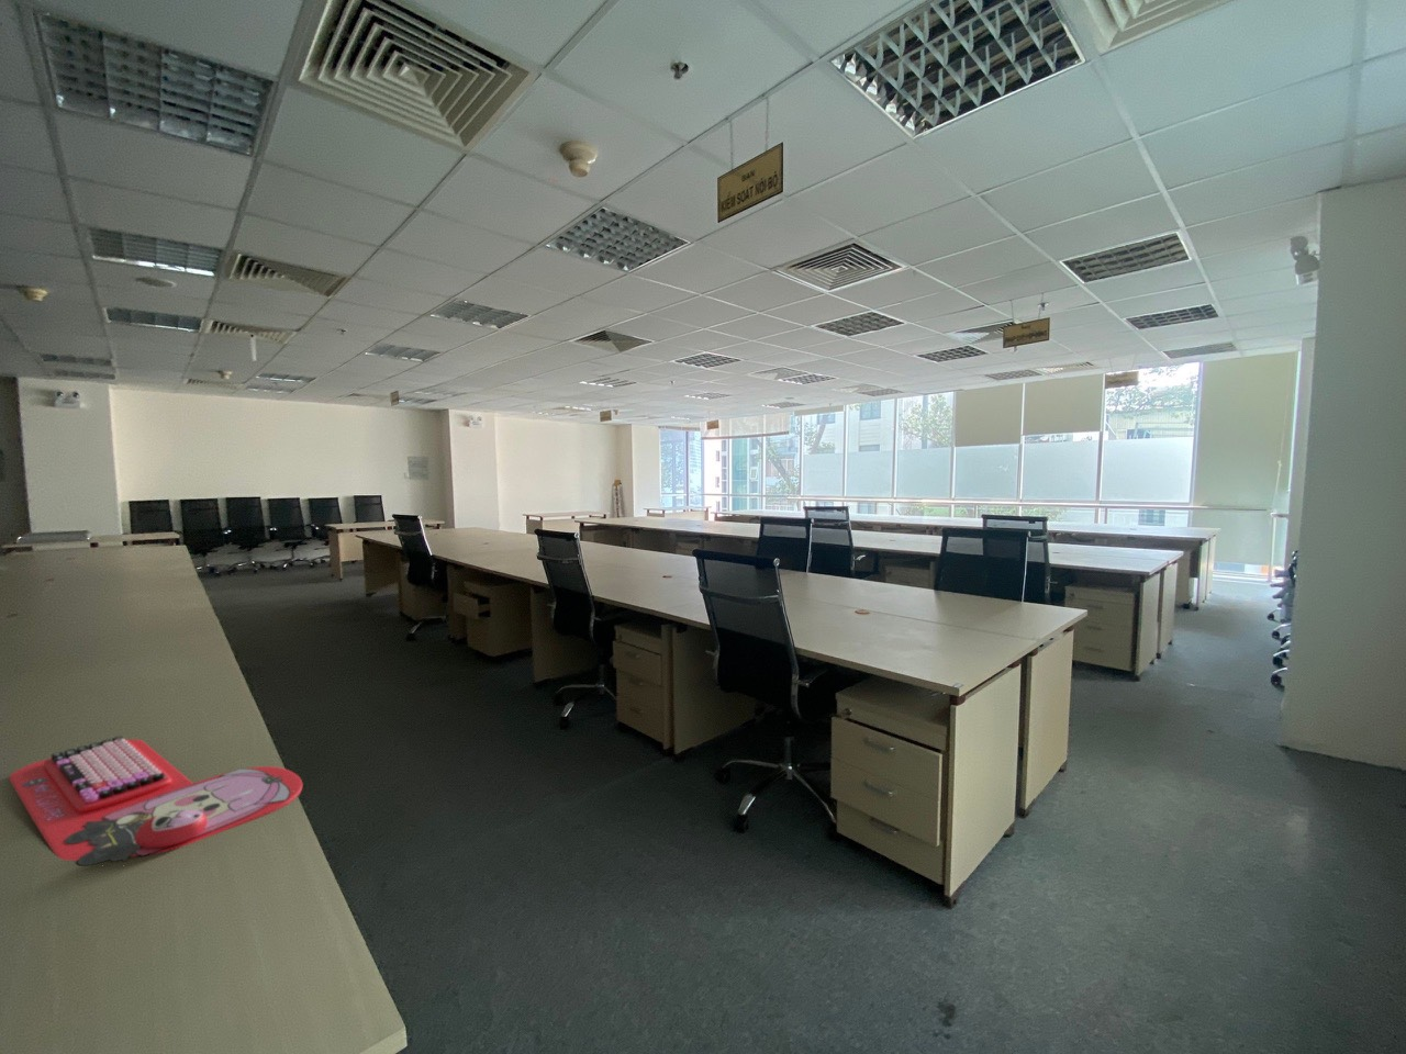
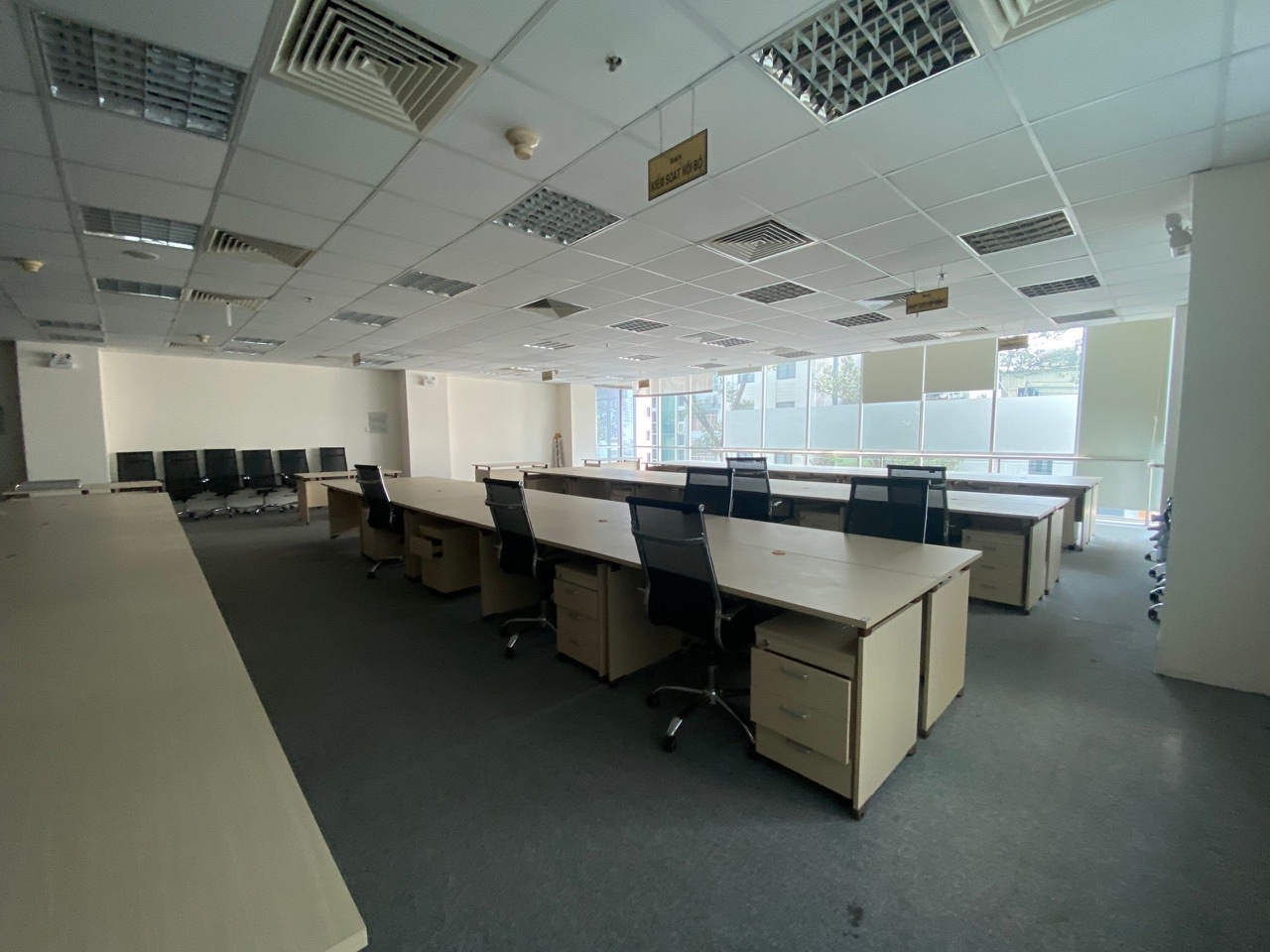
- keyboard (157, 771)
